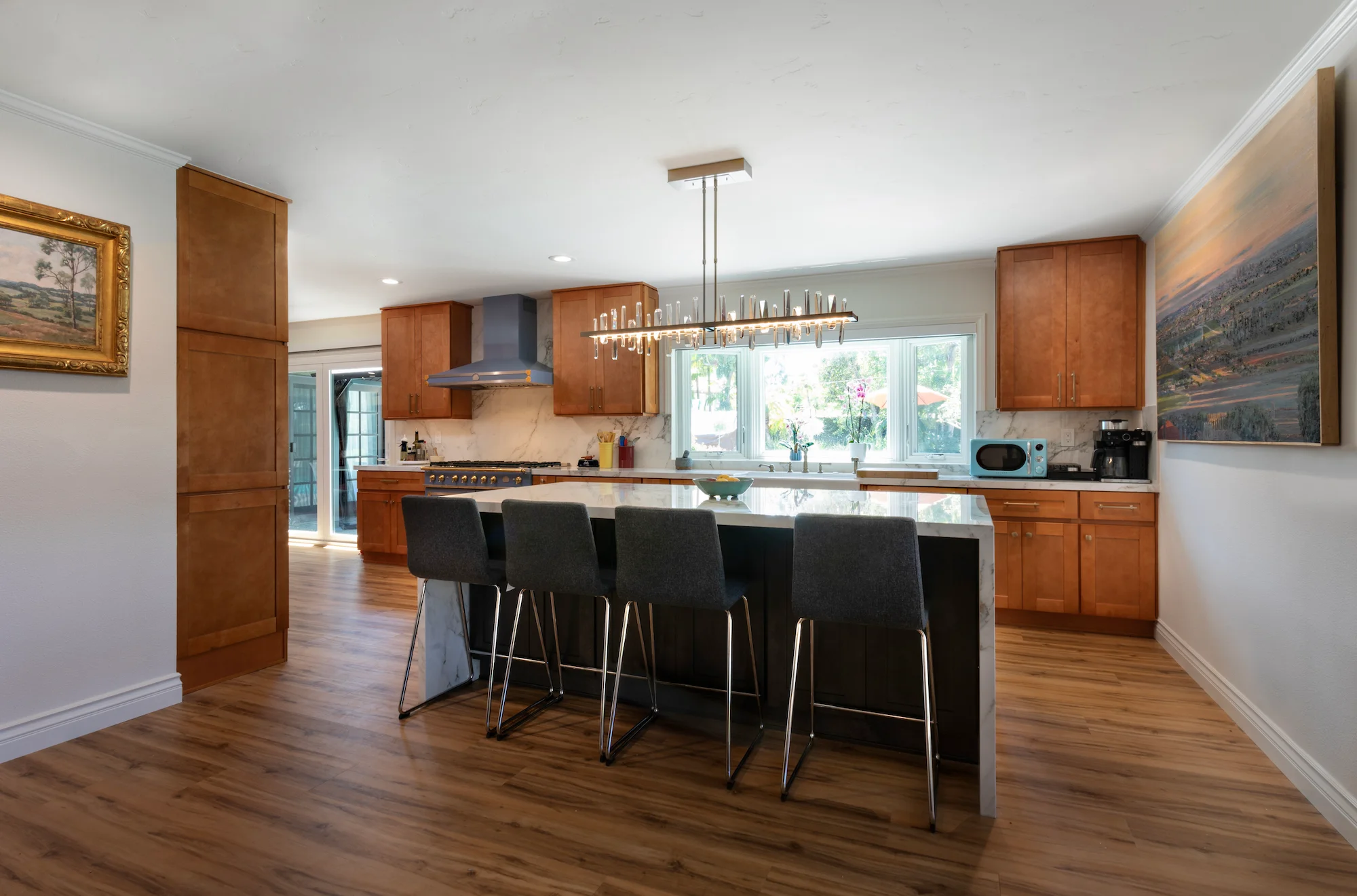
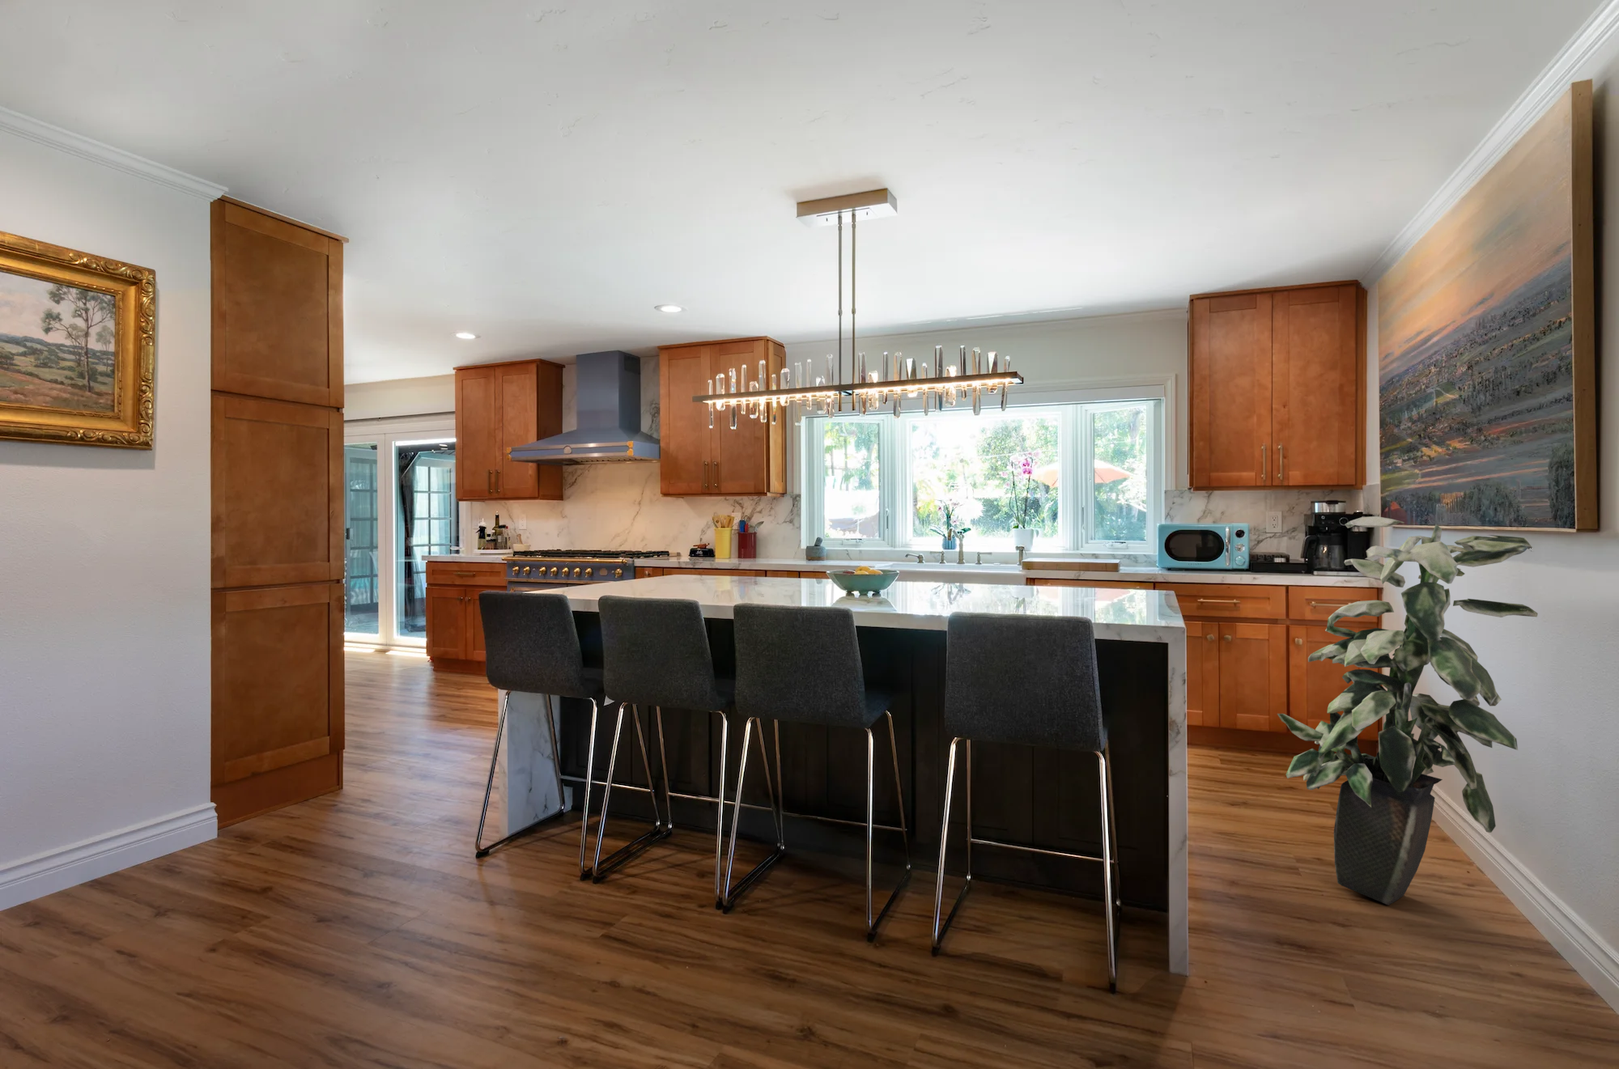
+ indoor plant (1398, 705)
